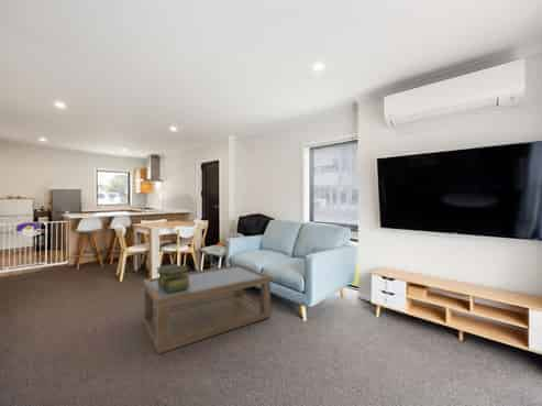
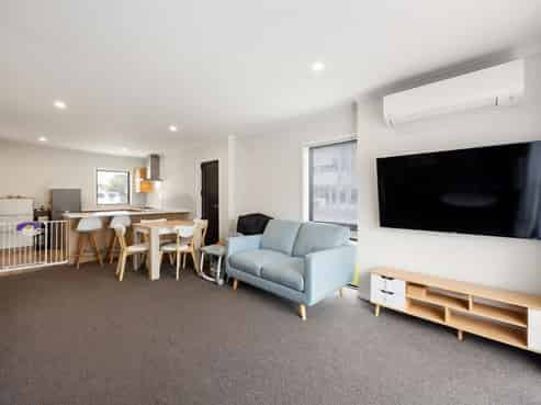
- coffee table (208, 300)
- stack of books (172, 275)
